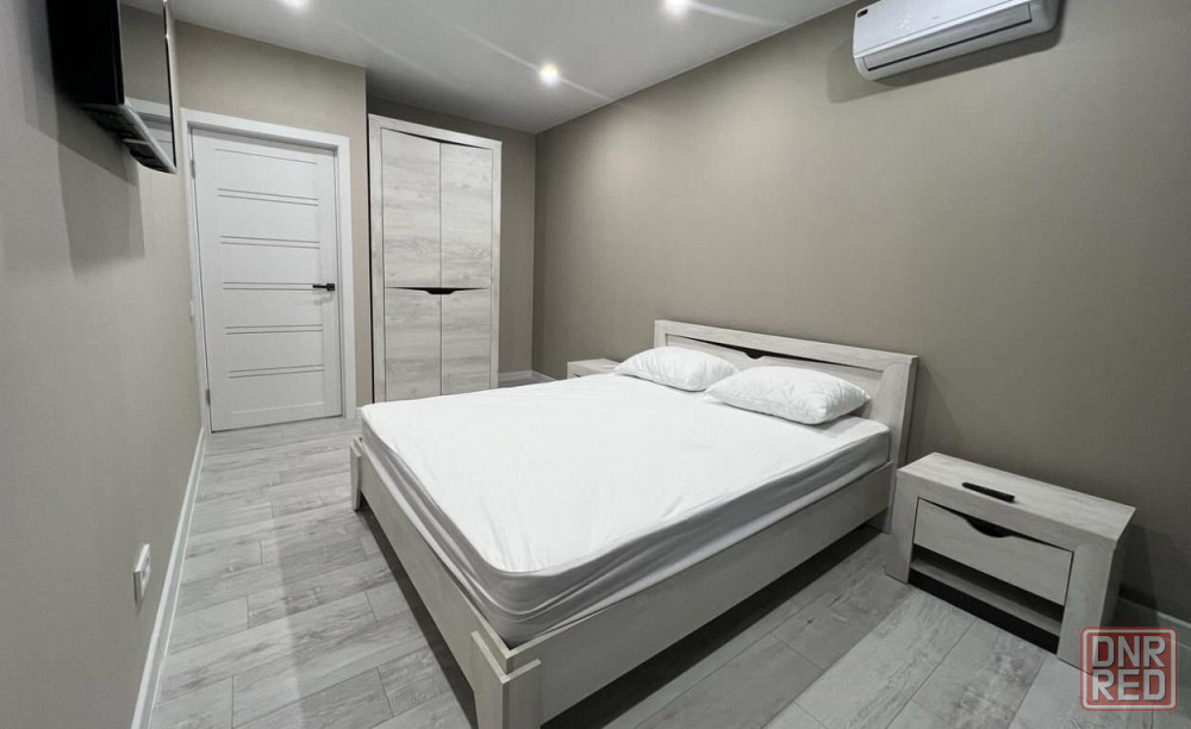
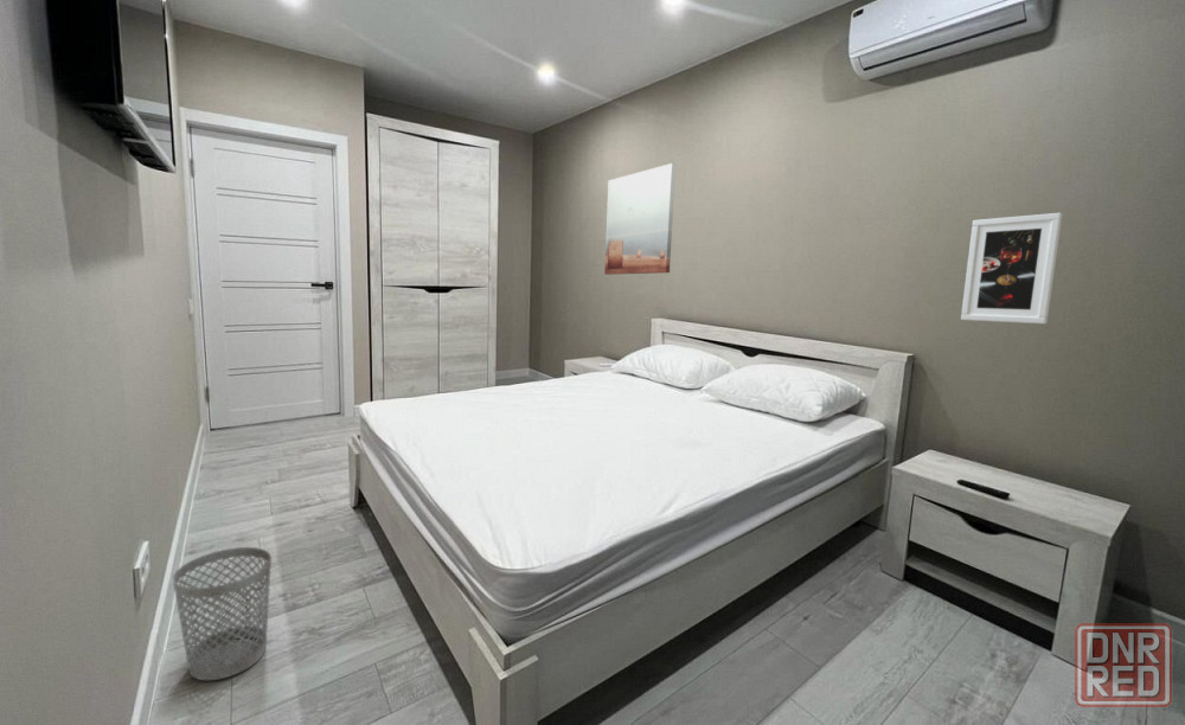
+ wastebasket (226, 612)
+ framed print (1007, 269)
+ wall art (636, 223)
